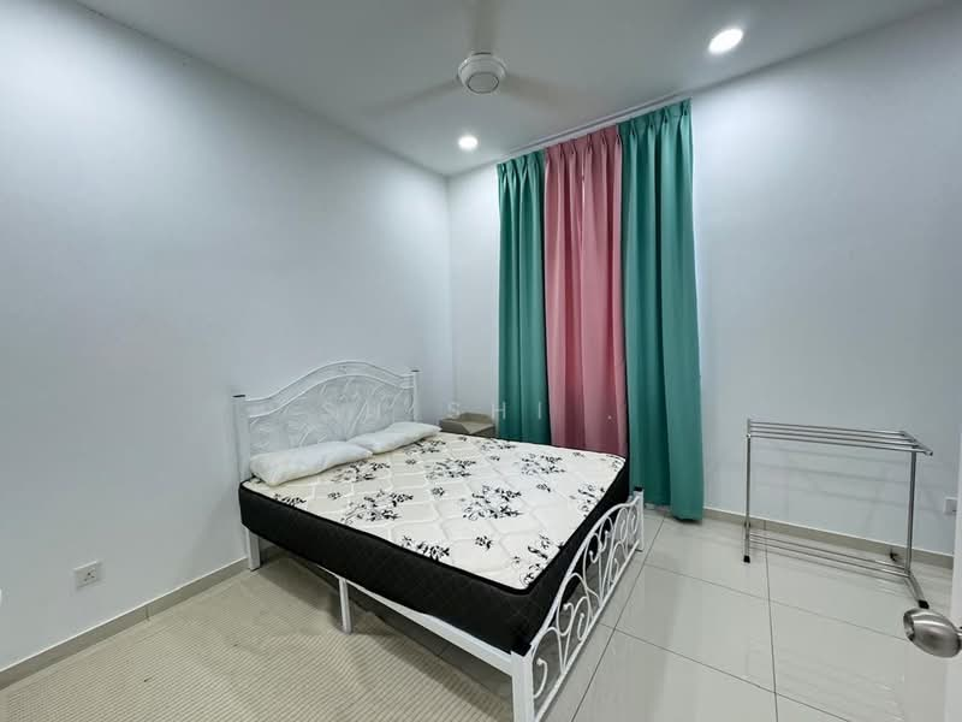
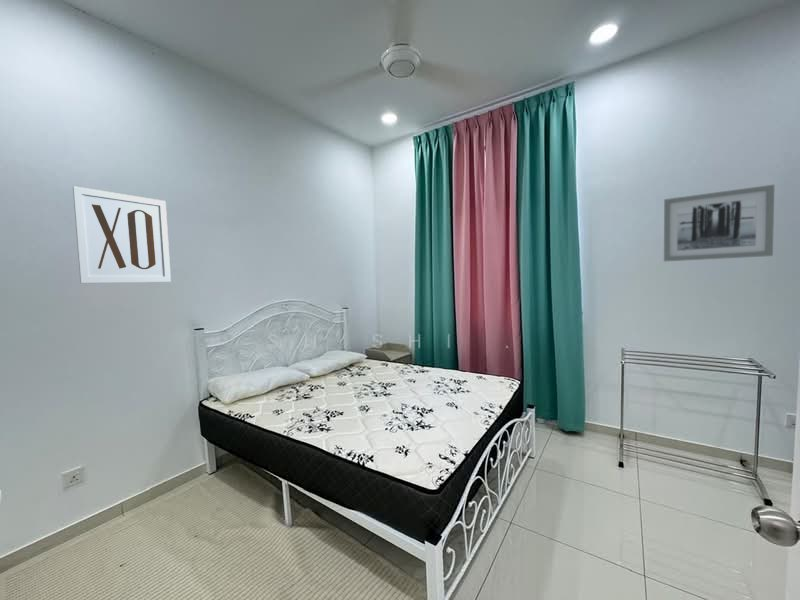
+ wall art (126, 238)
+ wall art (714, 225)
